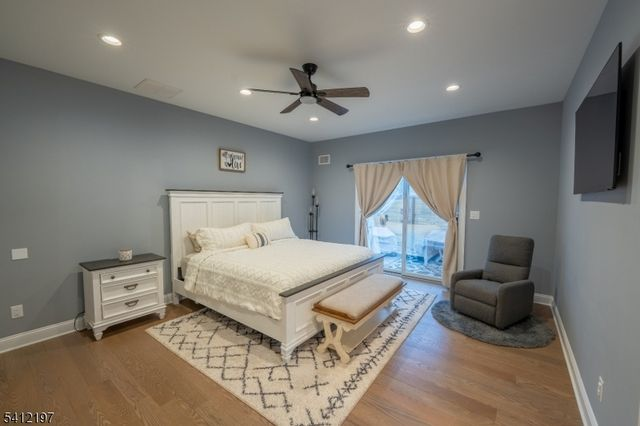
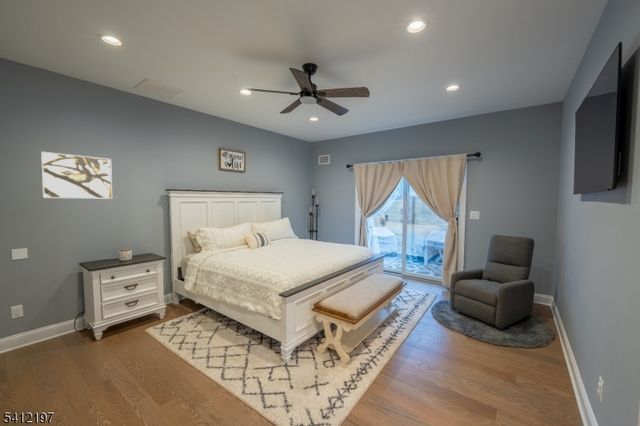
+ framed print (79, 177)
